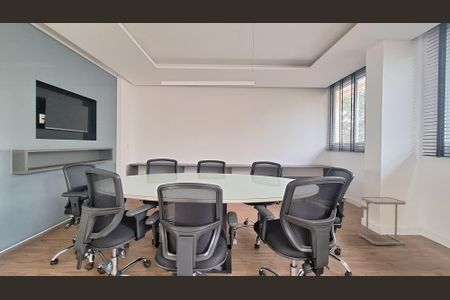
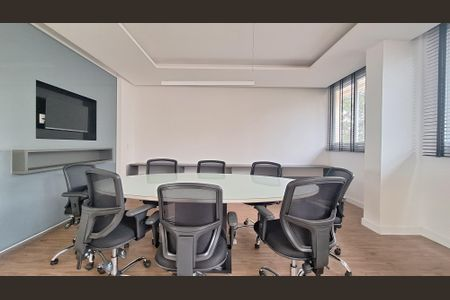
- side table (367, 219)
